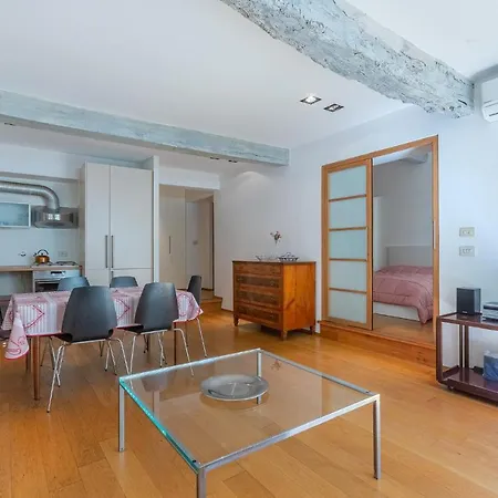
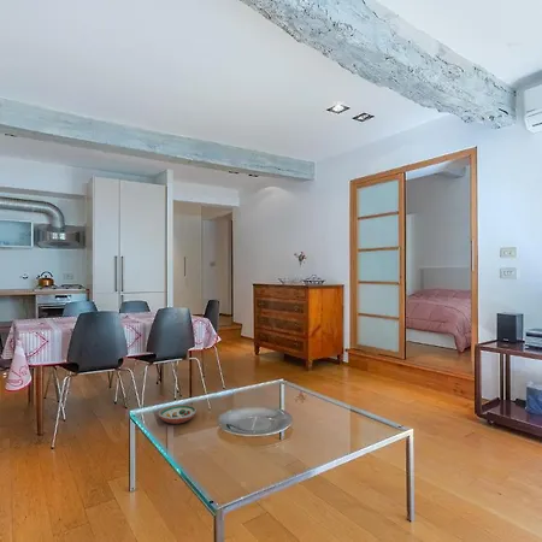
+ decorative bowl (177, 416)
